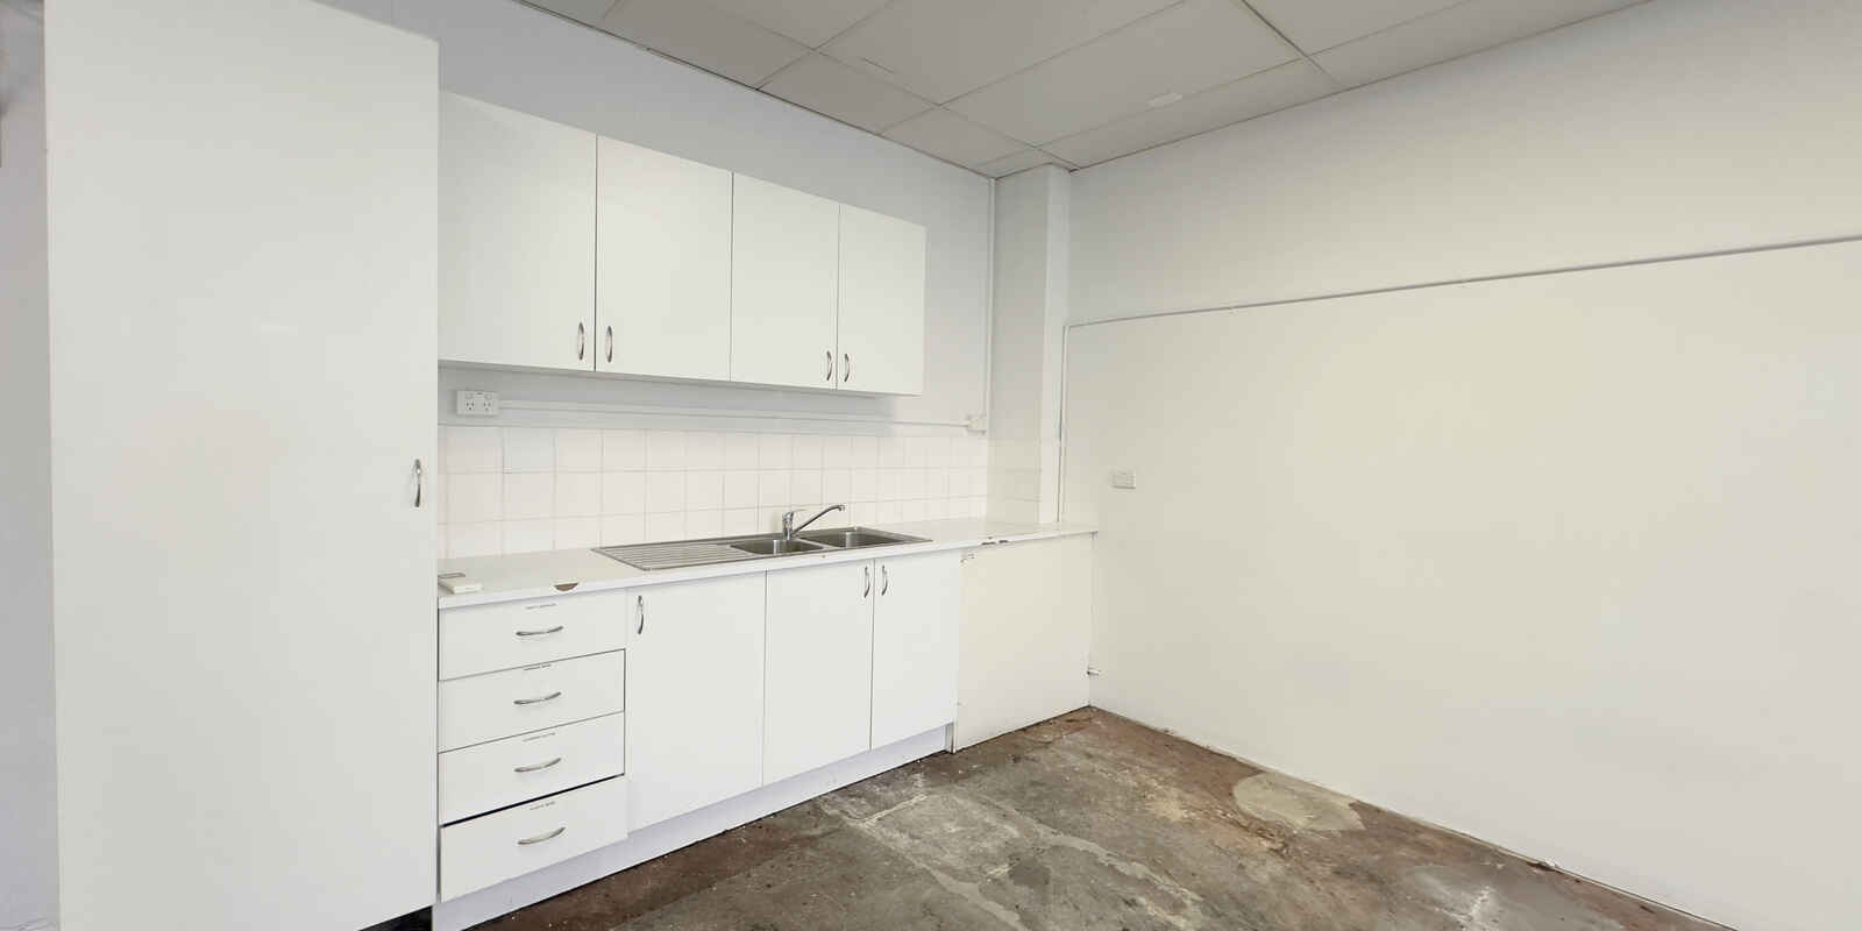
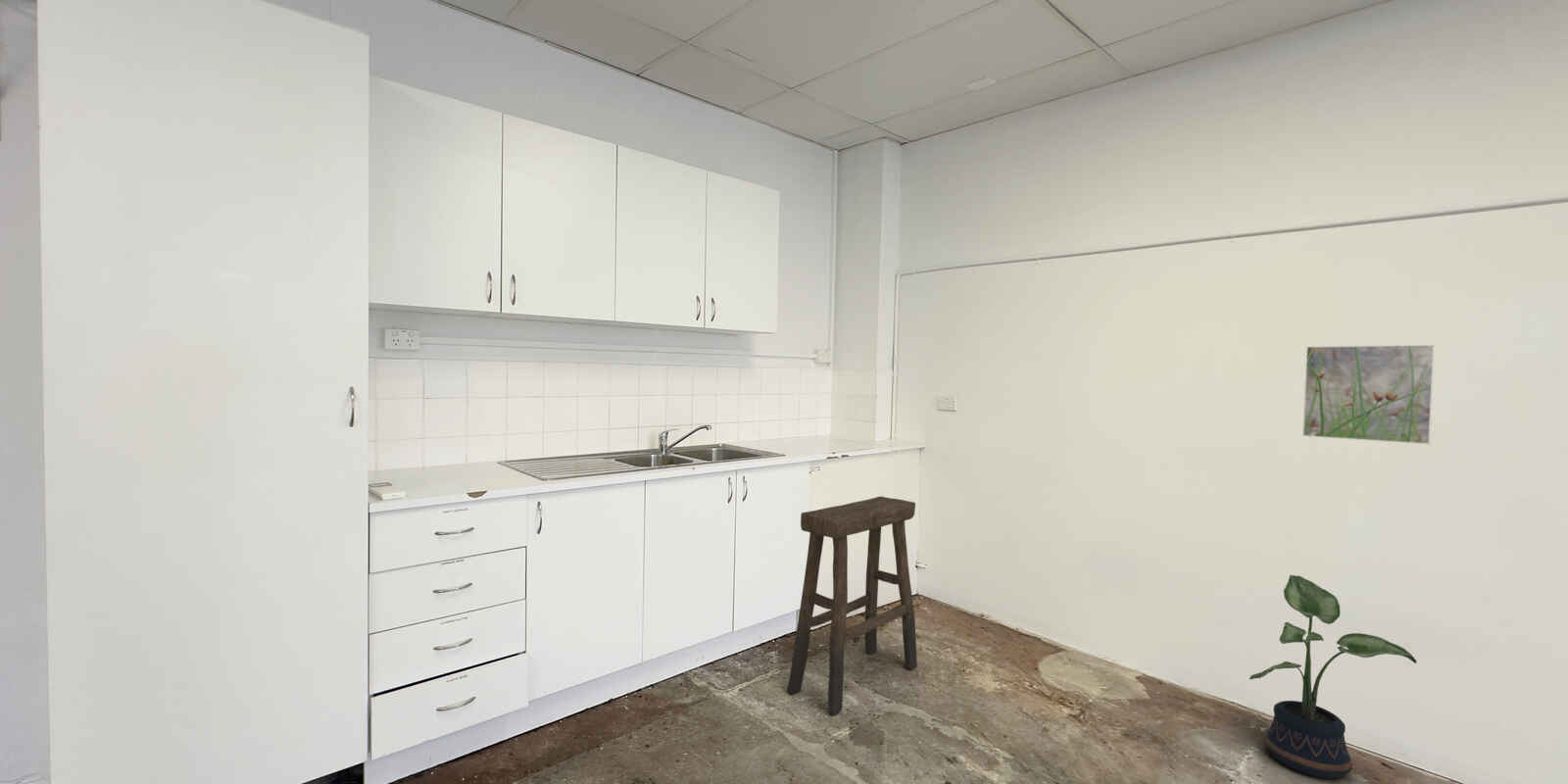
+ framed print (1365, 392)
+ stool (858, 598)
+ potted plant (1321, 676)
